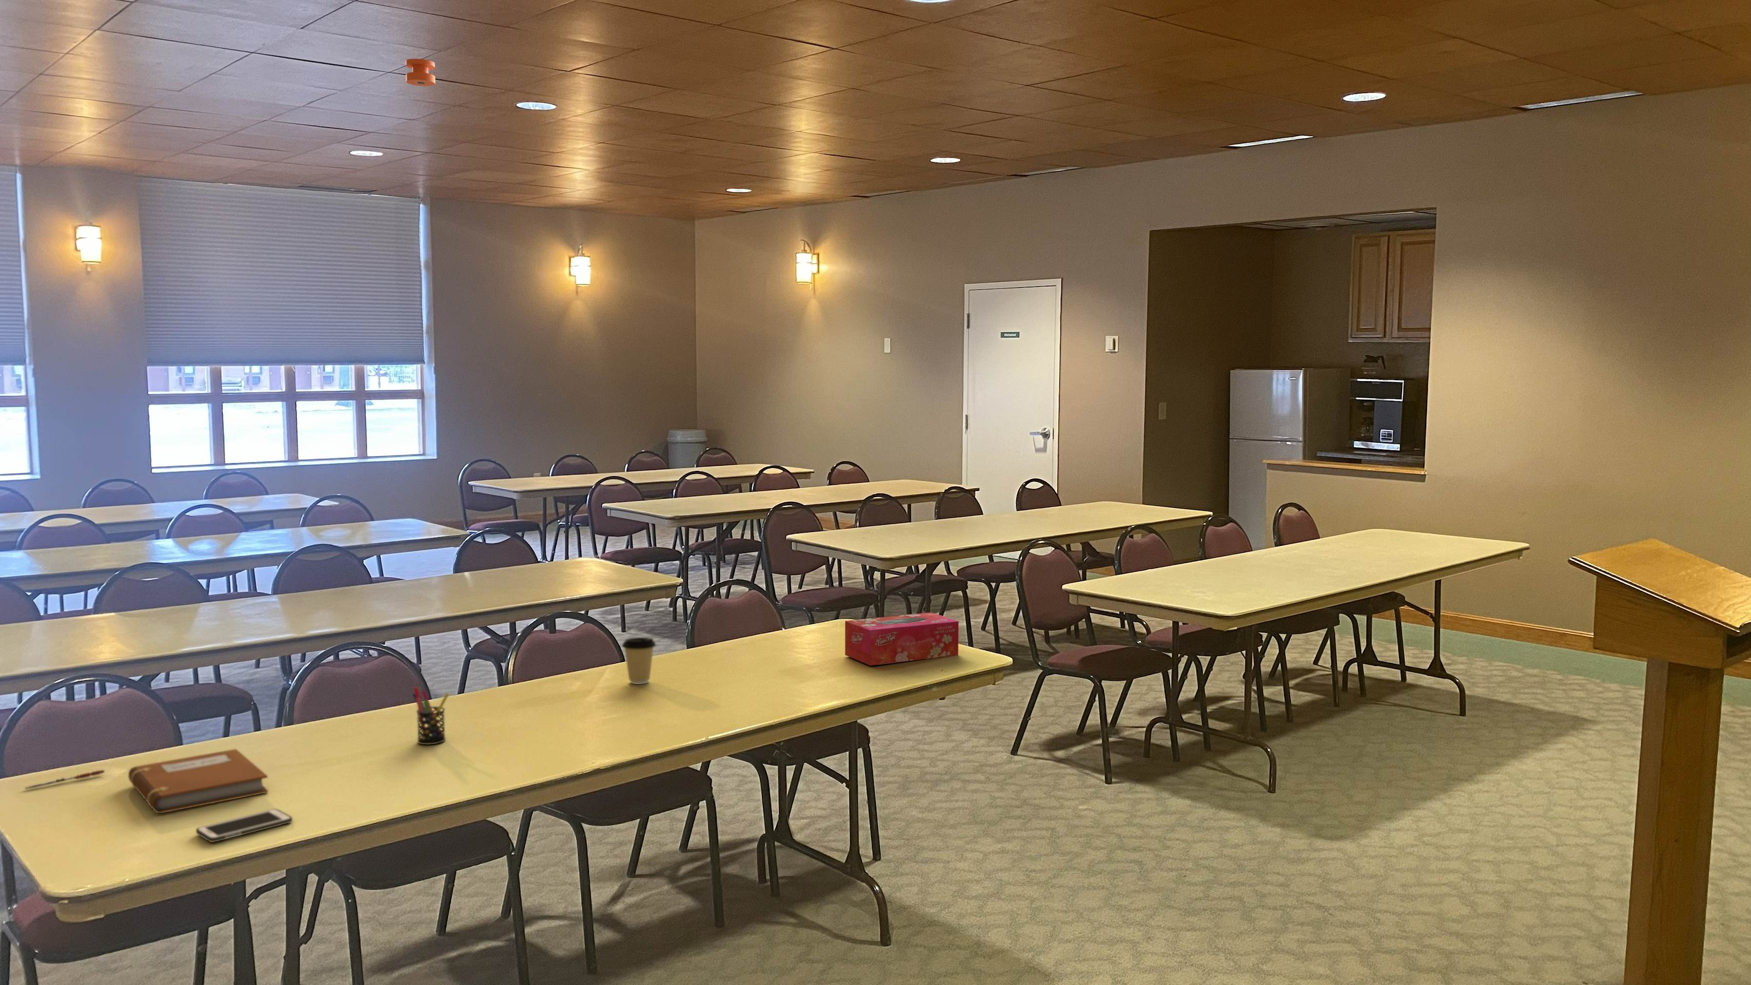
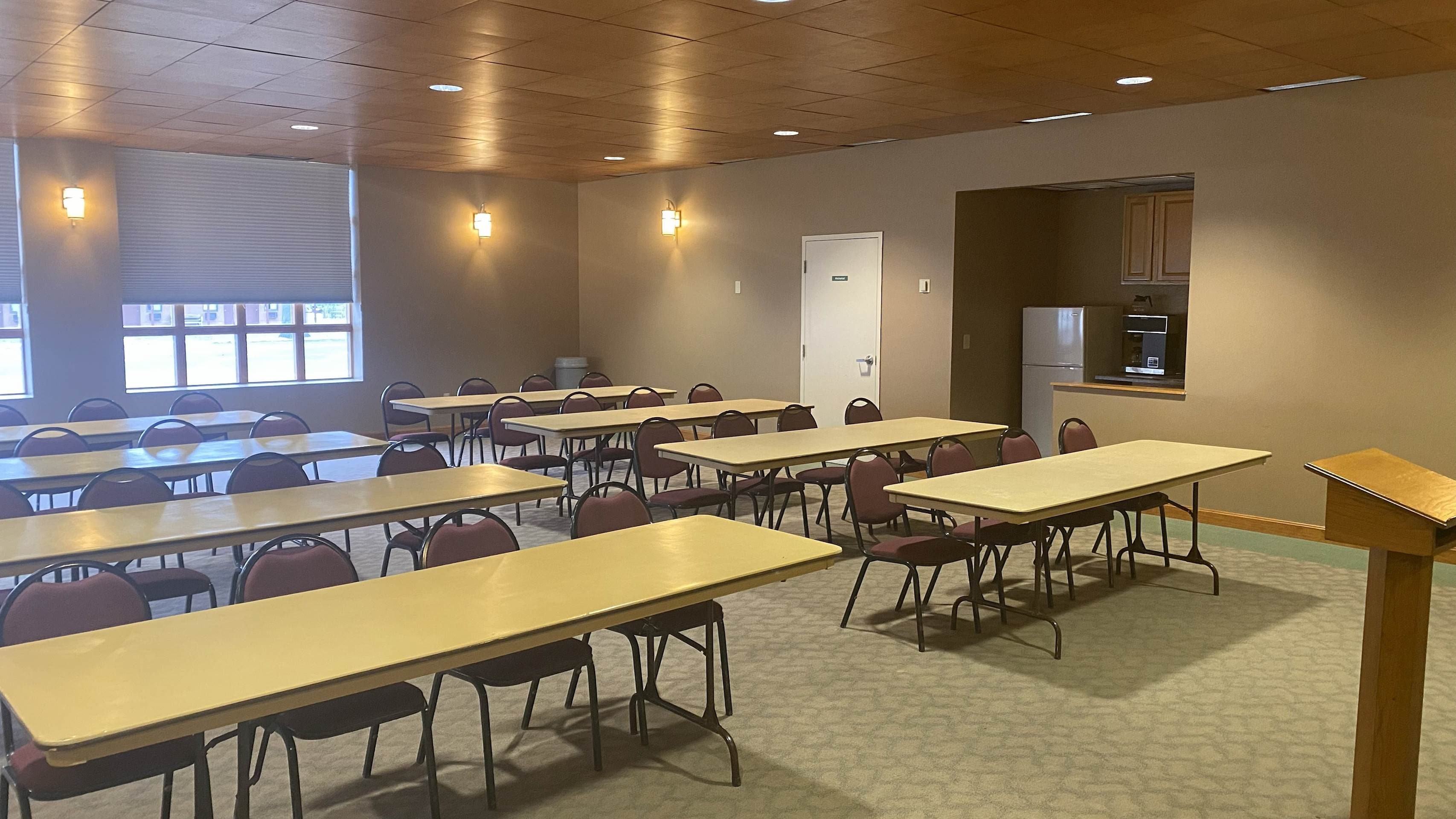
- cell phone (244, 825)
- notebook (196, 779)
- tissue box (902, 637)
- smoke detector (420, 72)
- pen holder (428, 714)
- coffee cup (639, 660)
- pen (65, 779)
